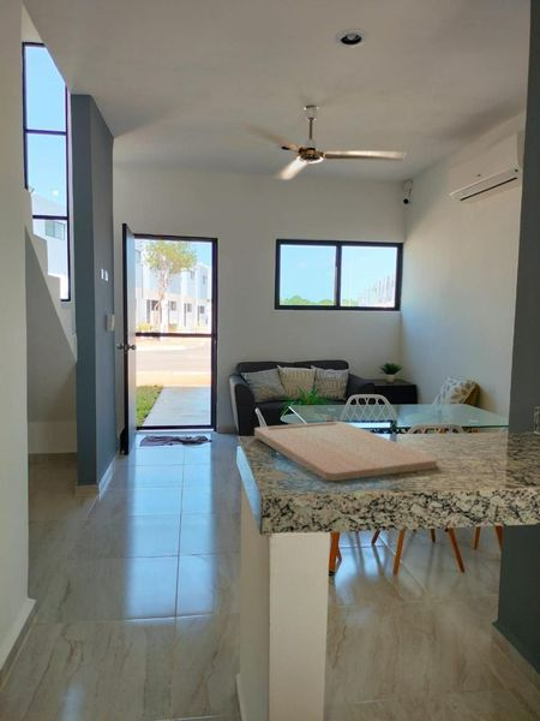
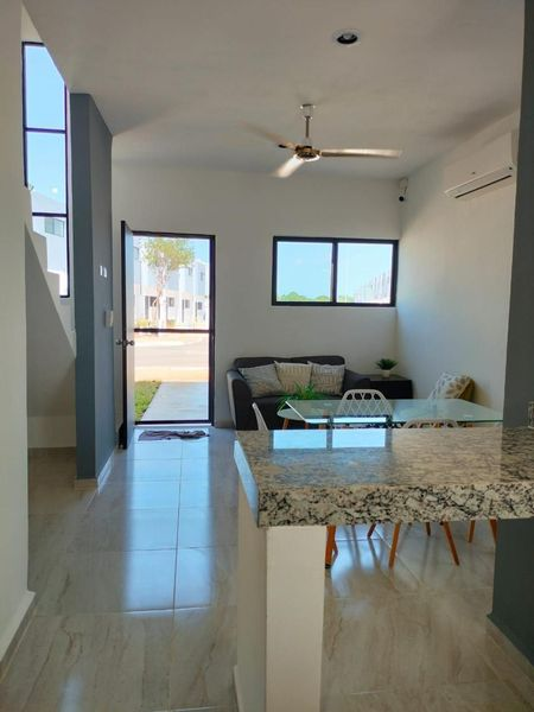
- cutting board (336, 446)
